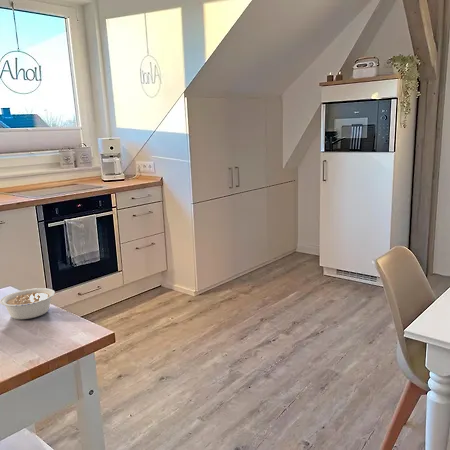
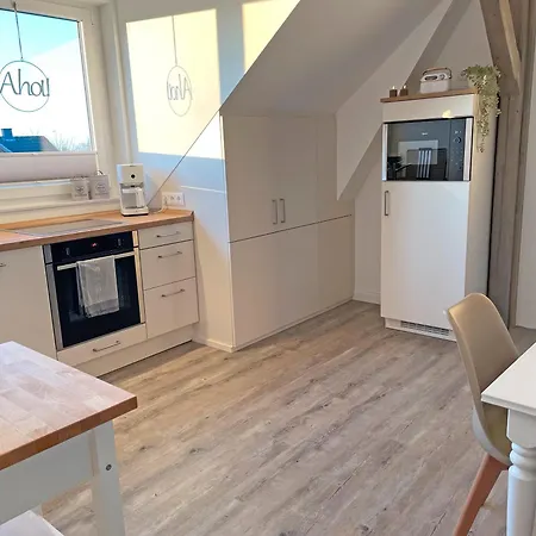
- legume (31, 302)
